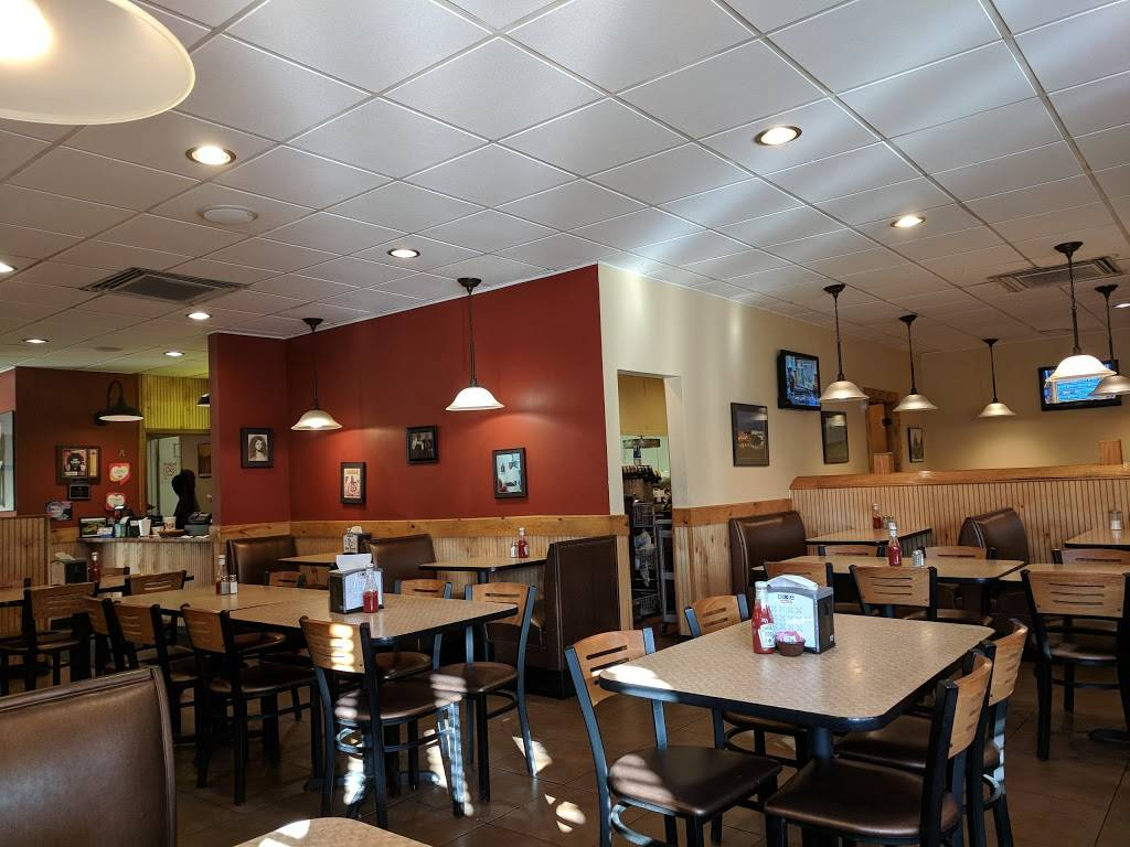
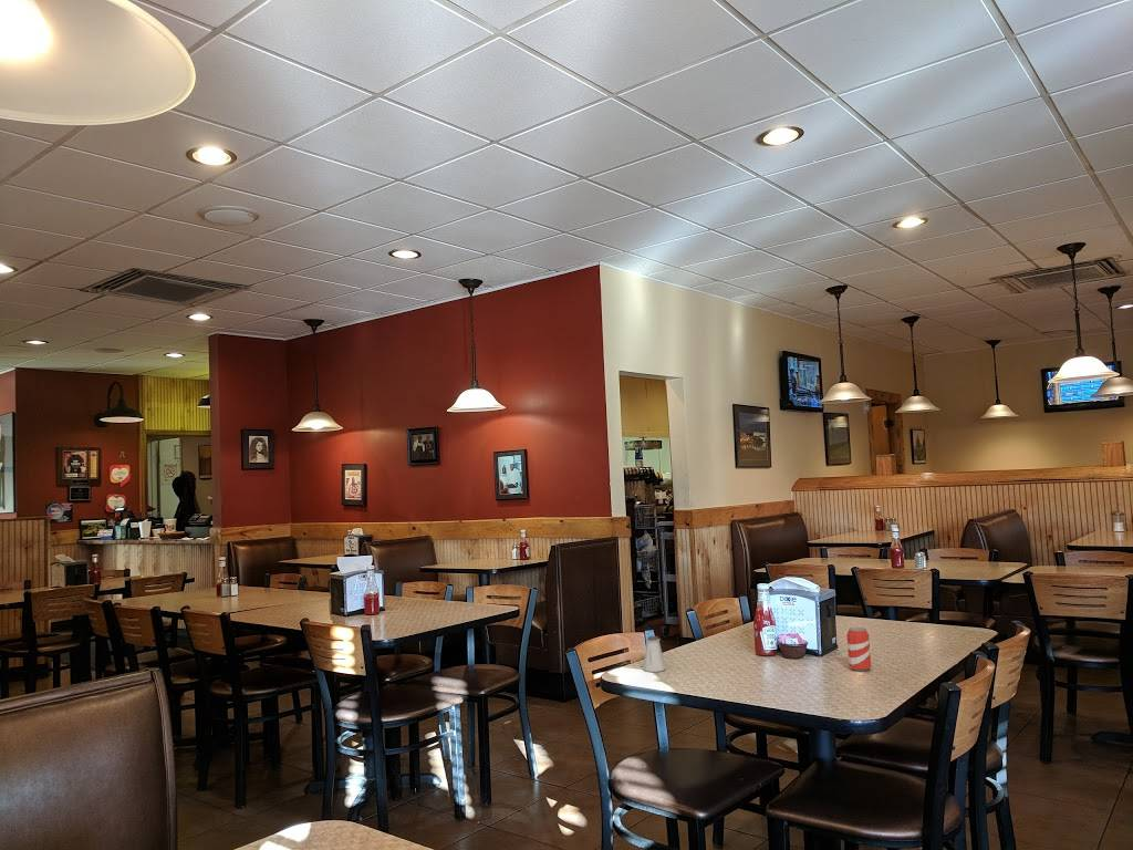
+ saltshaker (653, 653)
+ beverage can (859, 649)
